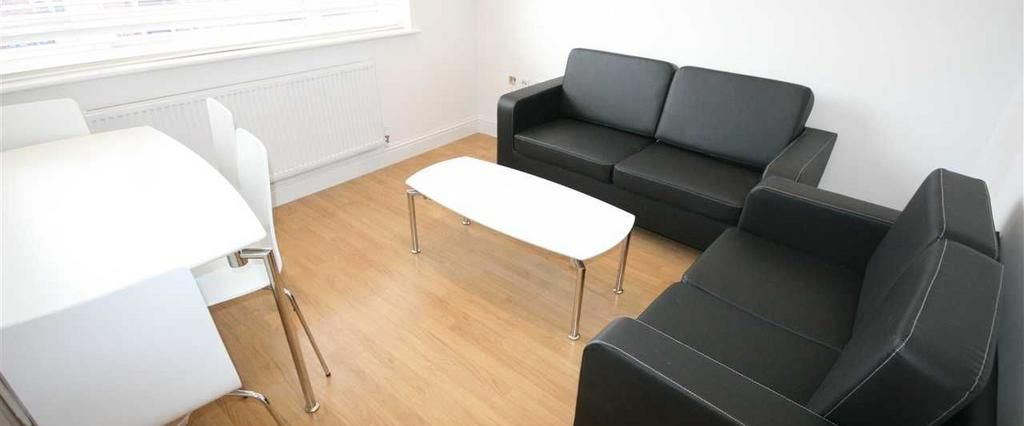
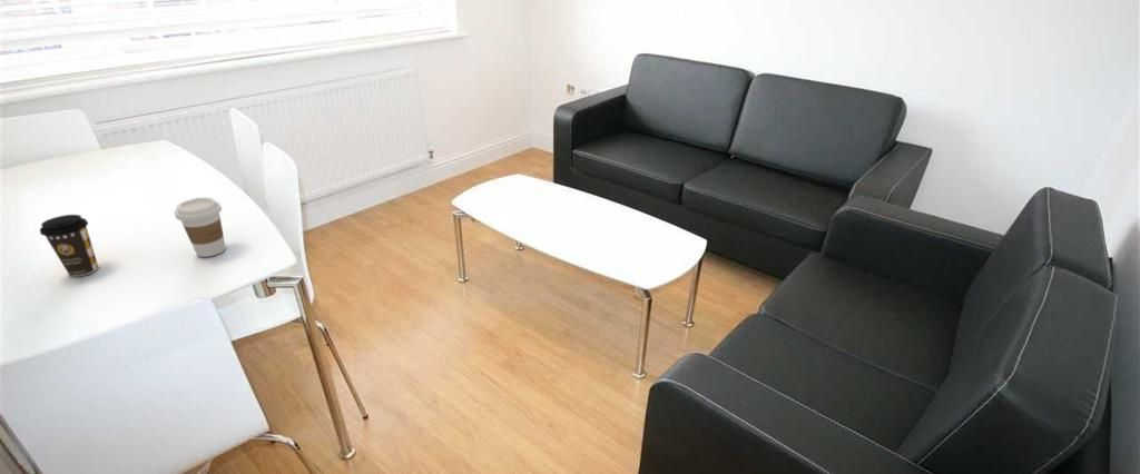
+ coffee cup (72, 246)
+ coffee cup (204, 227)
